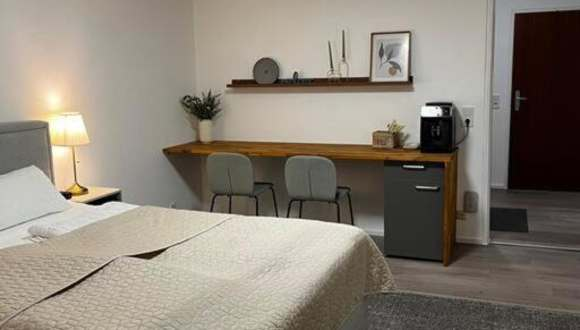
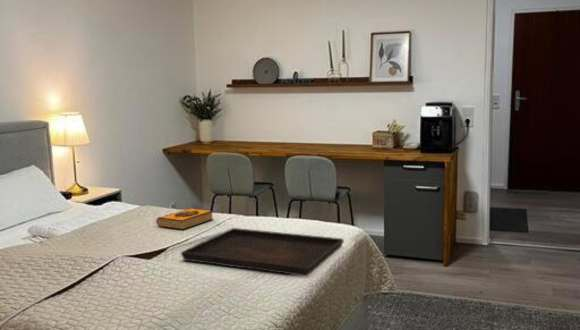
+ serving tray (265, 249)
+ hardback book (185, 218)
